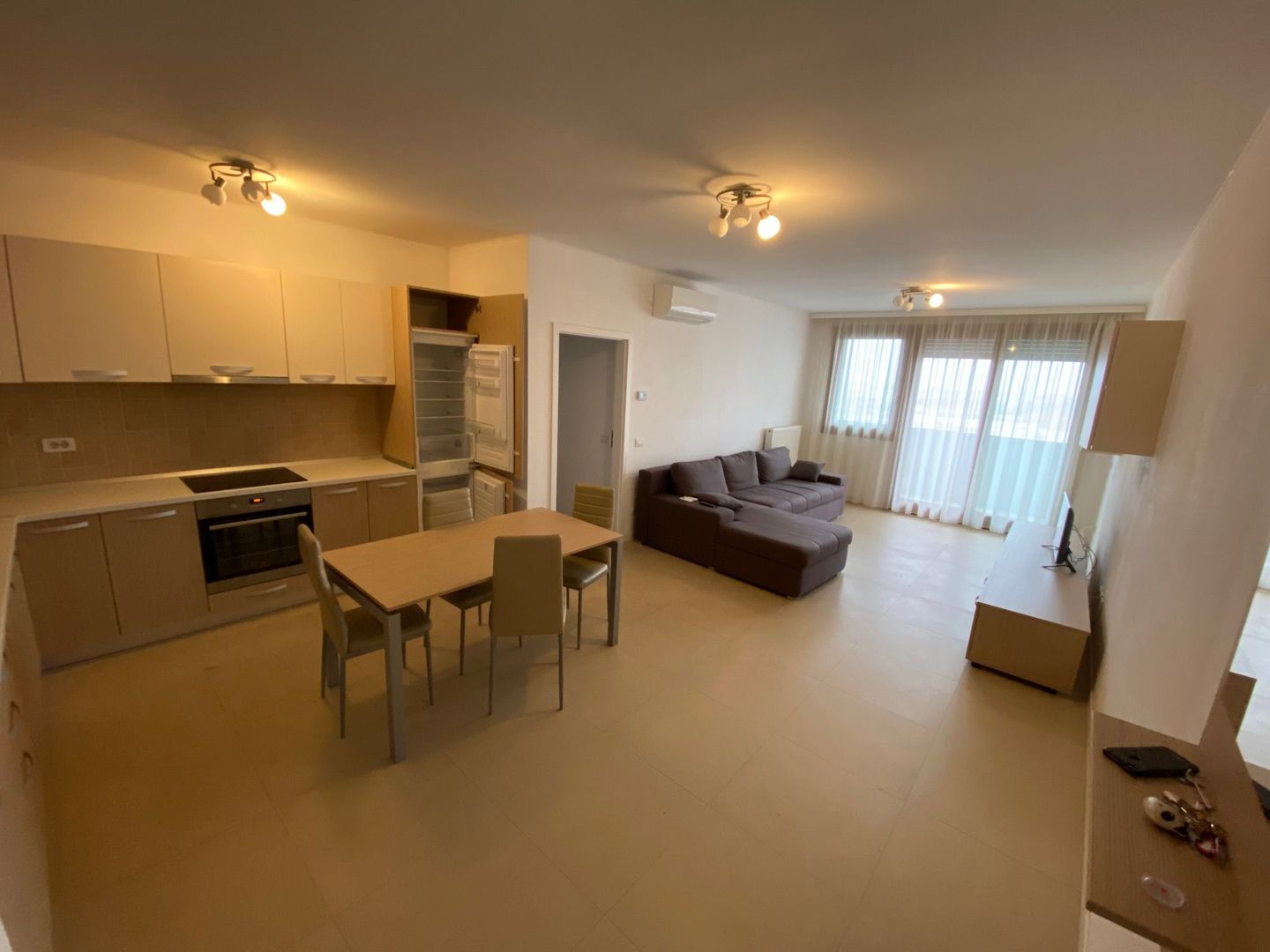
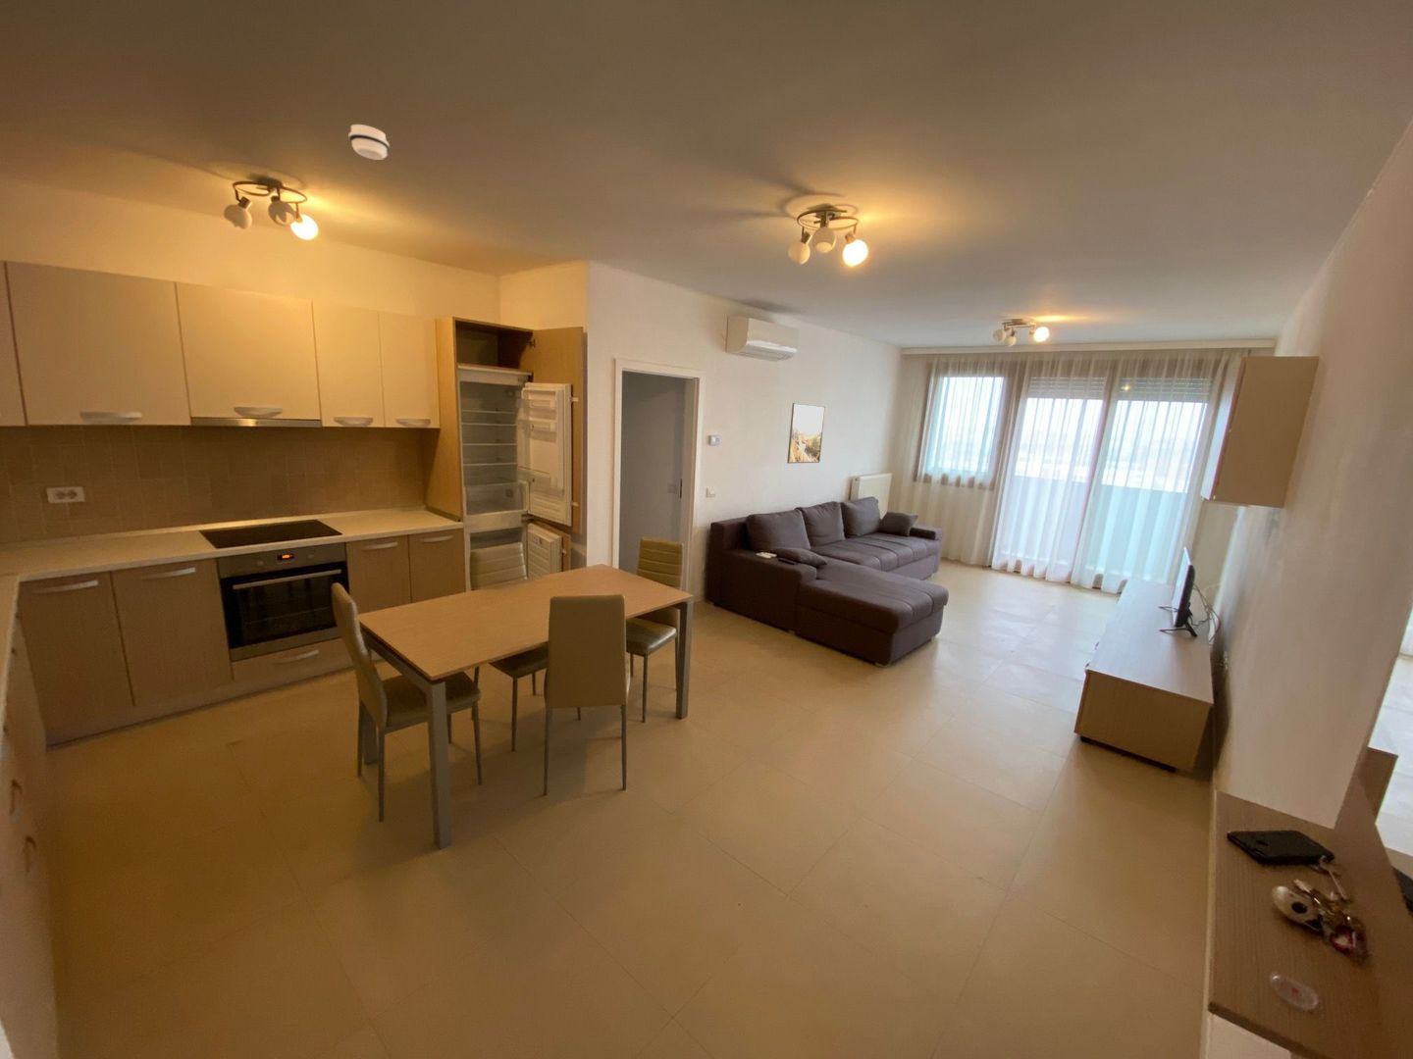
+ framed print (807, 434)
+ smoke detector (369, 142)
